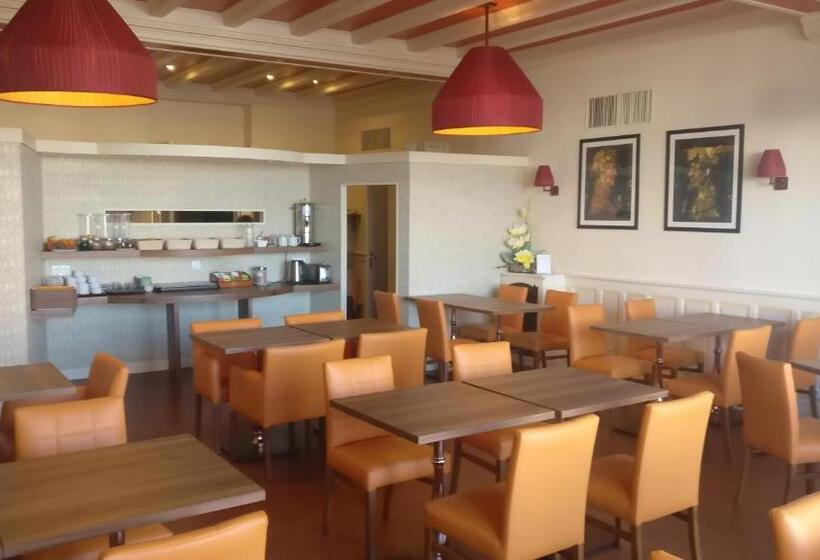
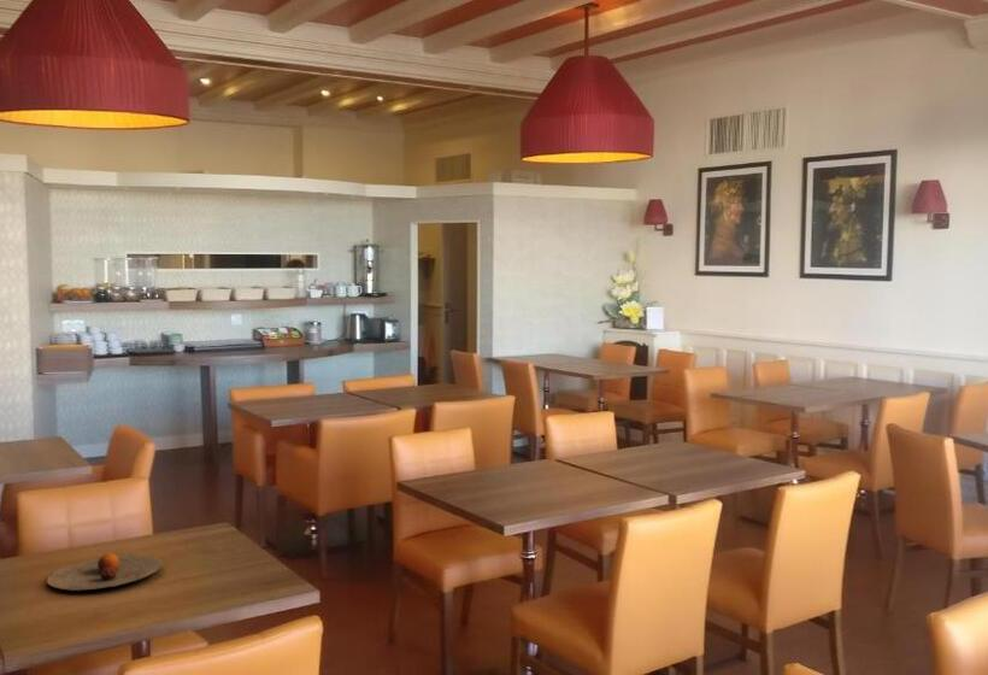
+ plate (106, 567)
